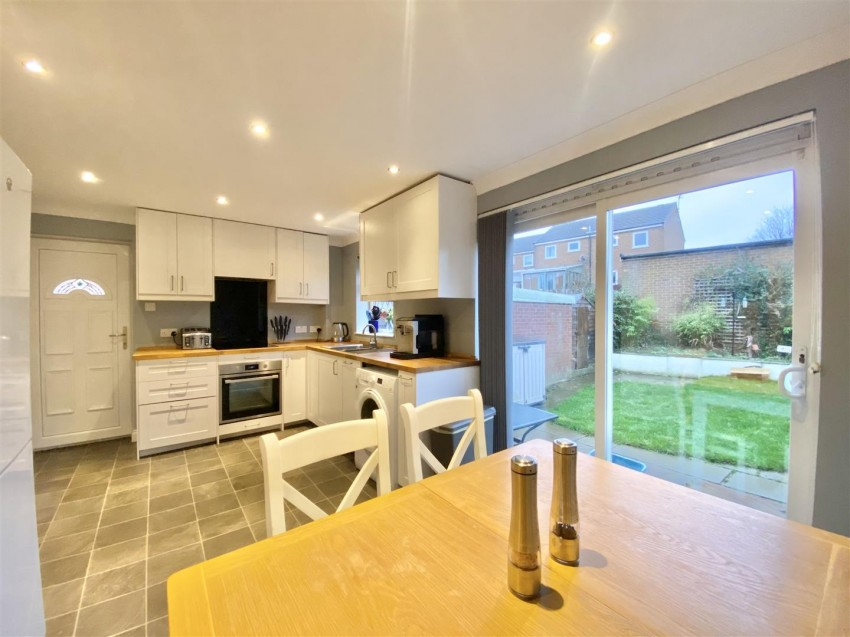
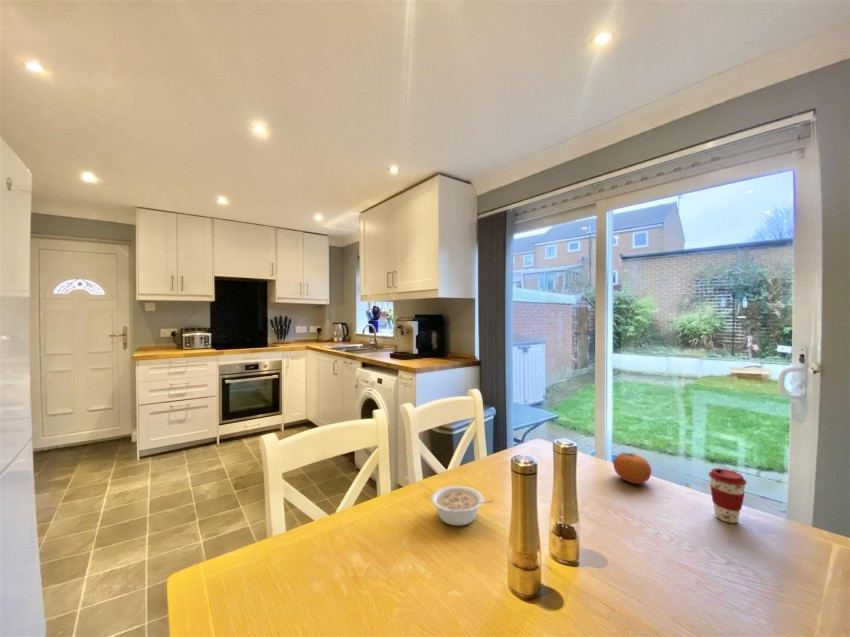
+ coffee cup (726, 495)
+ fruit (631, 467)
+ legume (459, 504)
